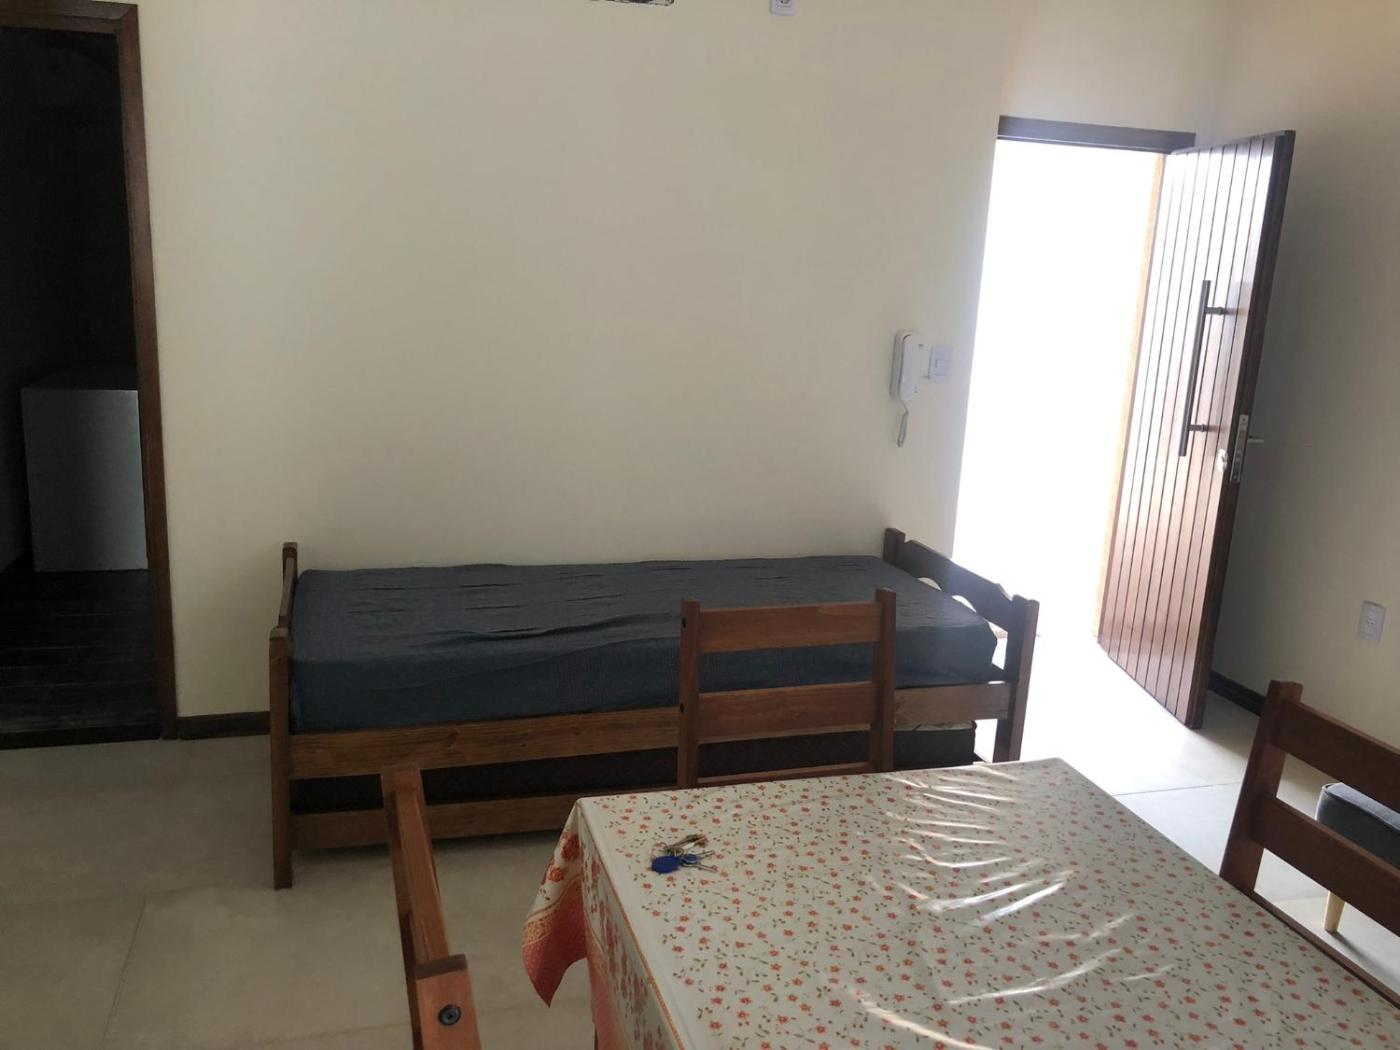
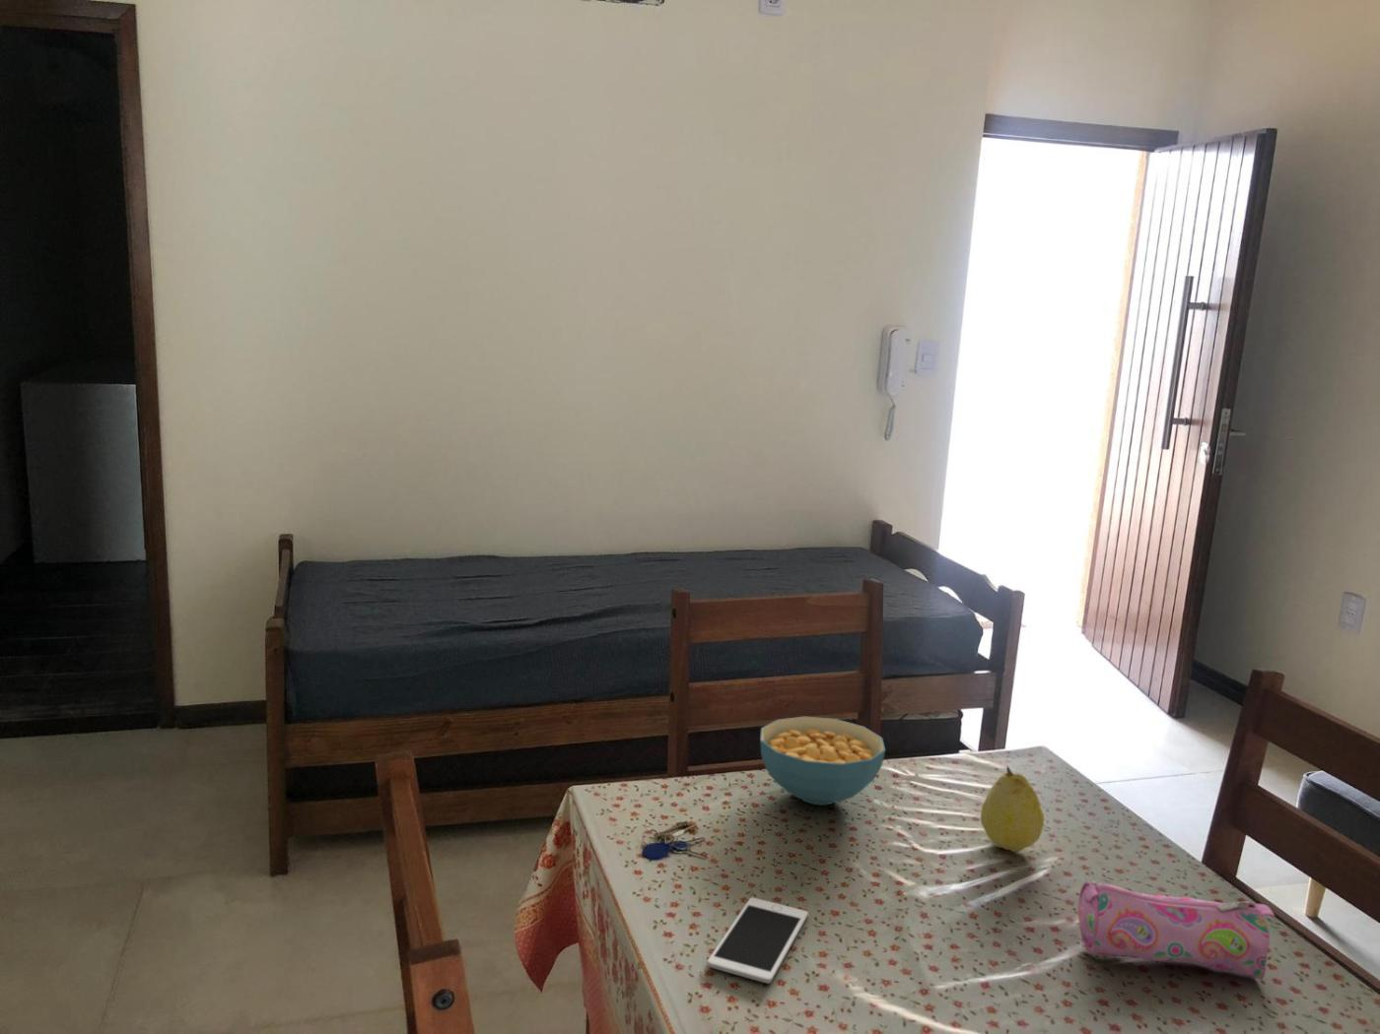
+ fruit (1013, 807)
+ pencil case (1174, 925)
+ cereal bowl (819, 767)
+ cell phone (758, 937)
